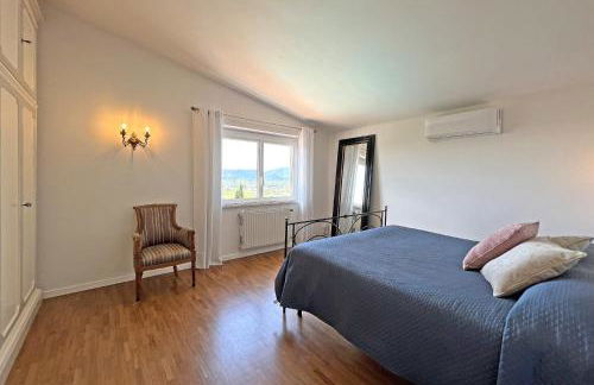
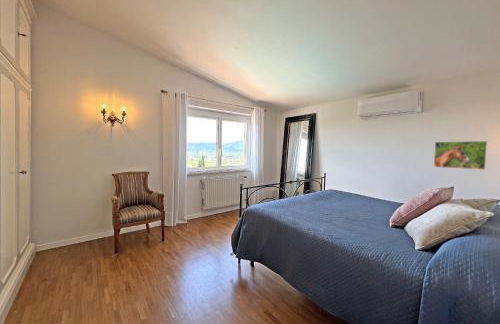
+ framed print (458, 154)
